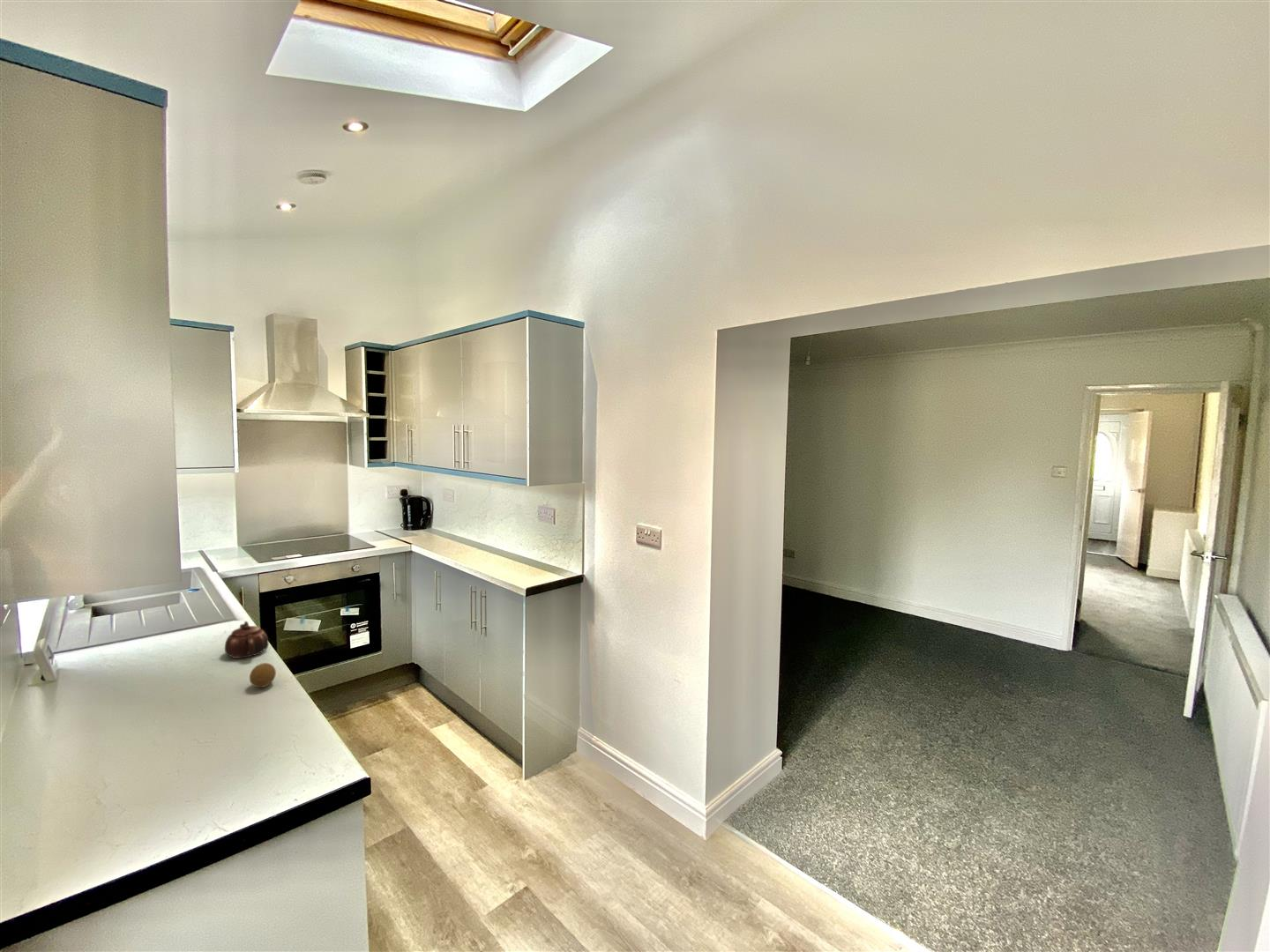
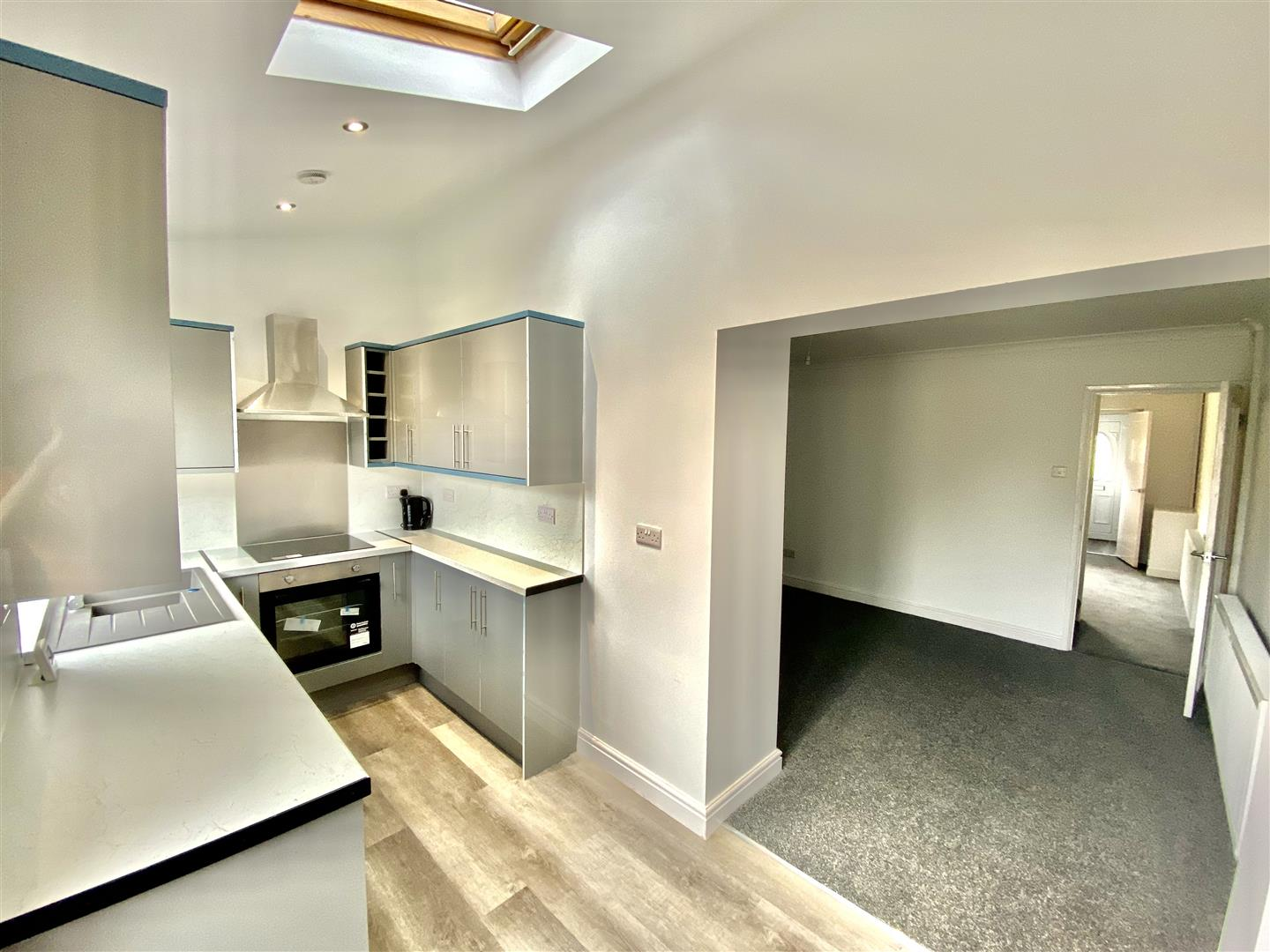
- fruit (263, 675)
- teapot (246, 637)
